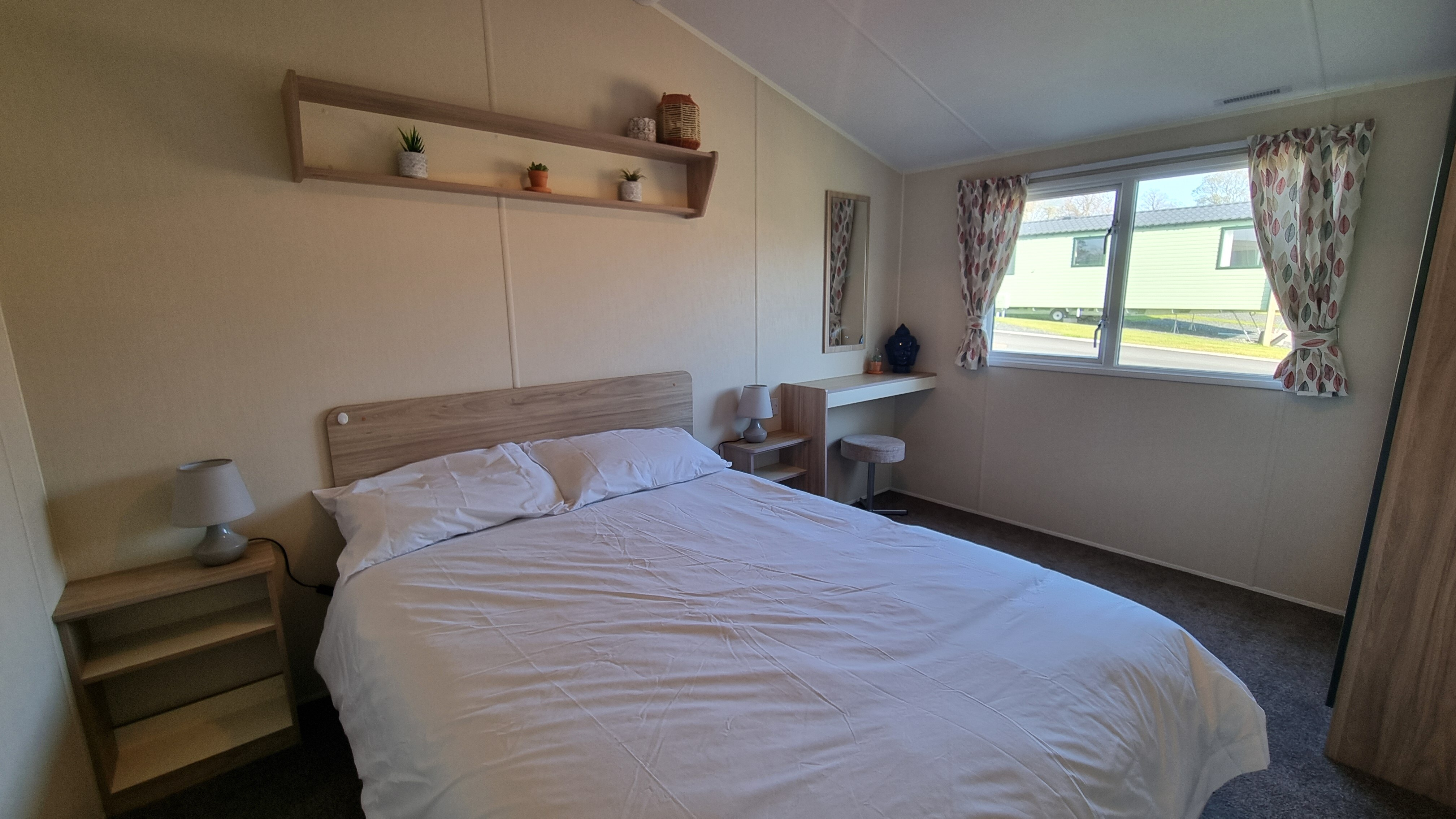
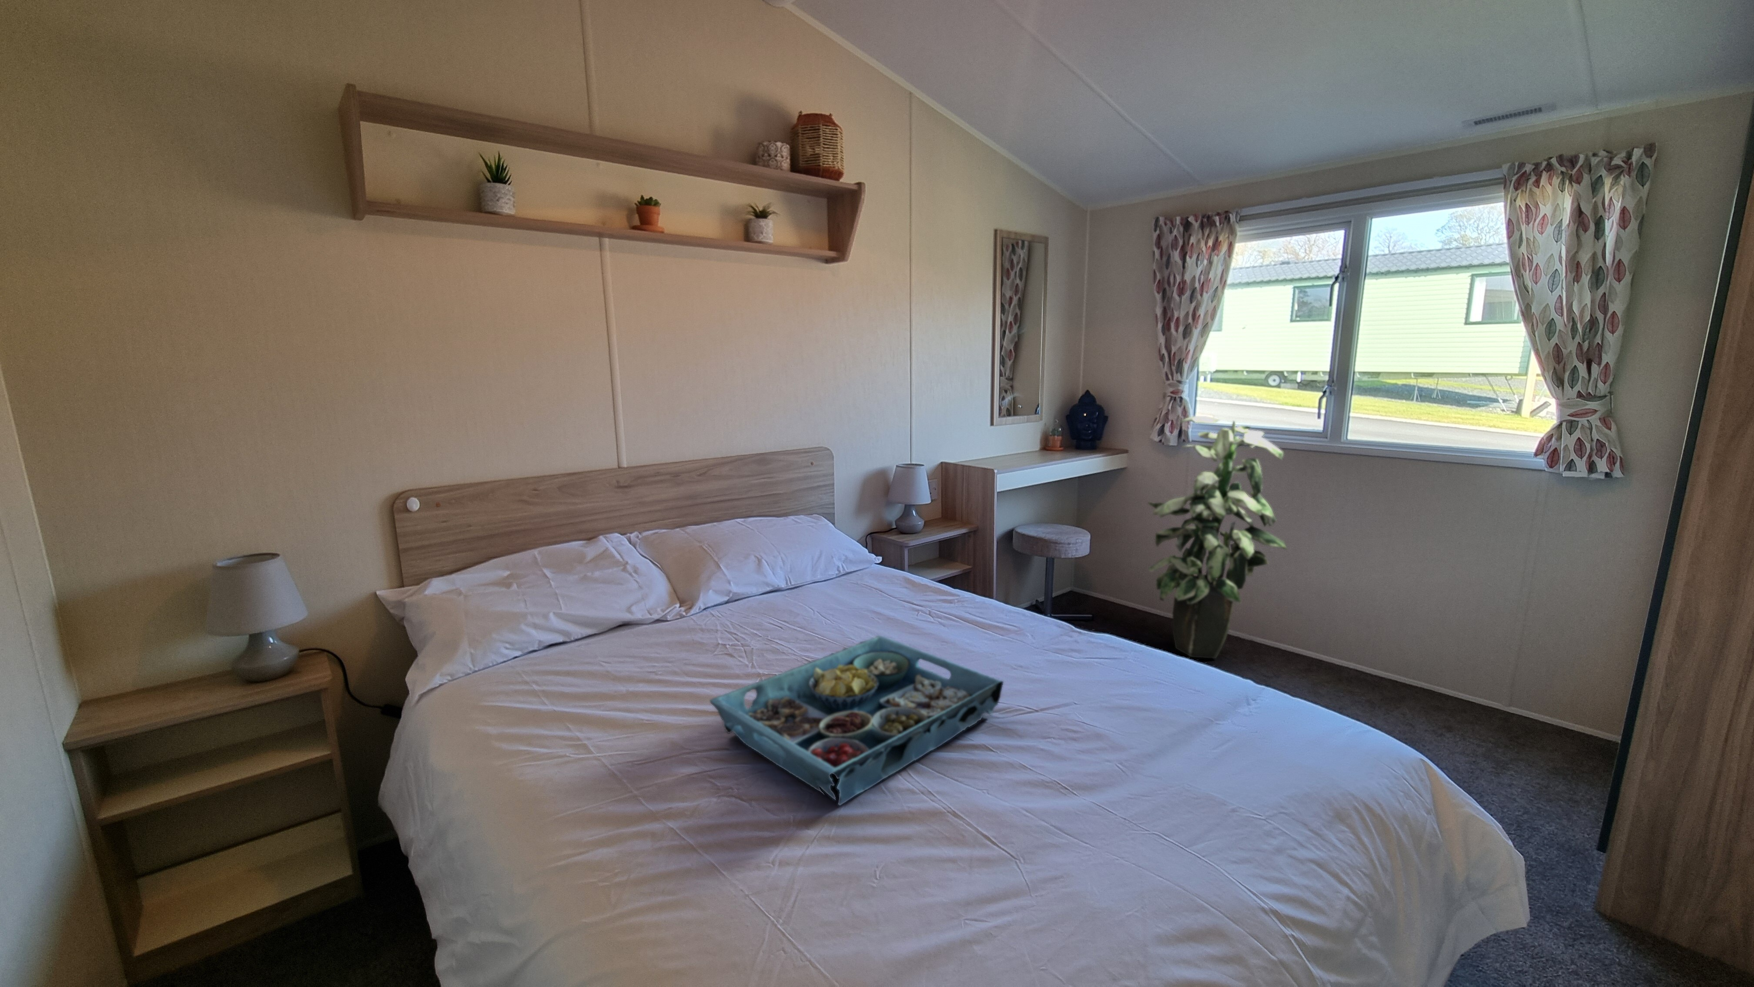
+ serving tray (860, 704)
+ indoor plant (1207, 536)
